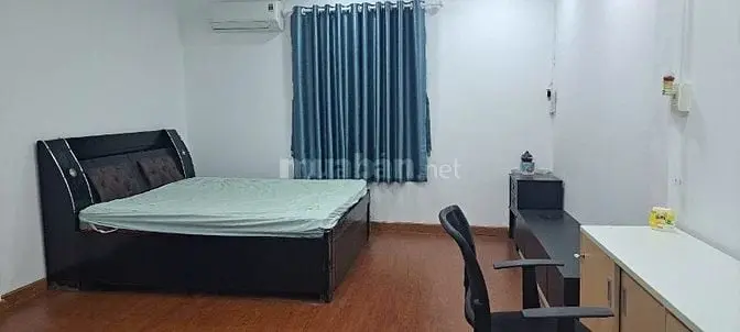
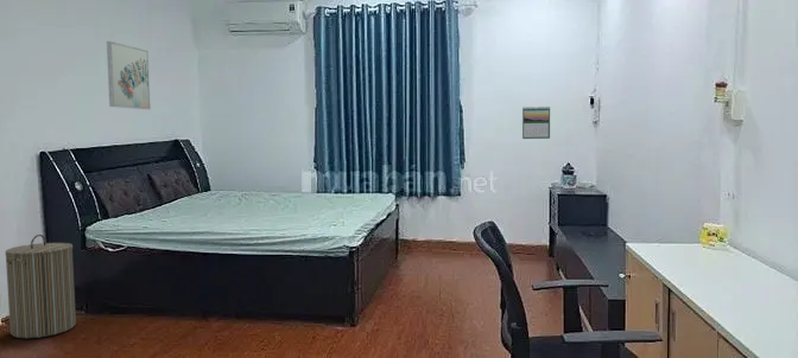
+ laundry hamper (42, 281)
+ wall art (129, 77)
+ calendar (536, 122)
